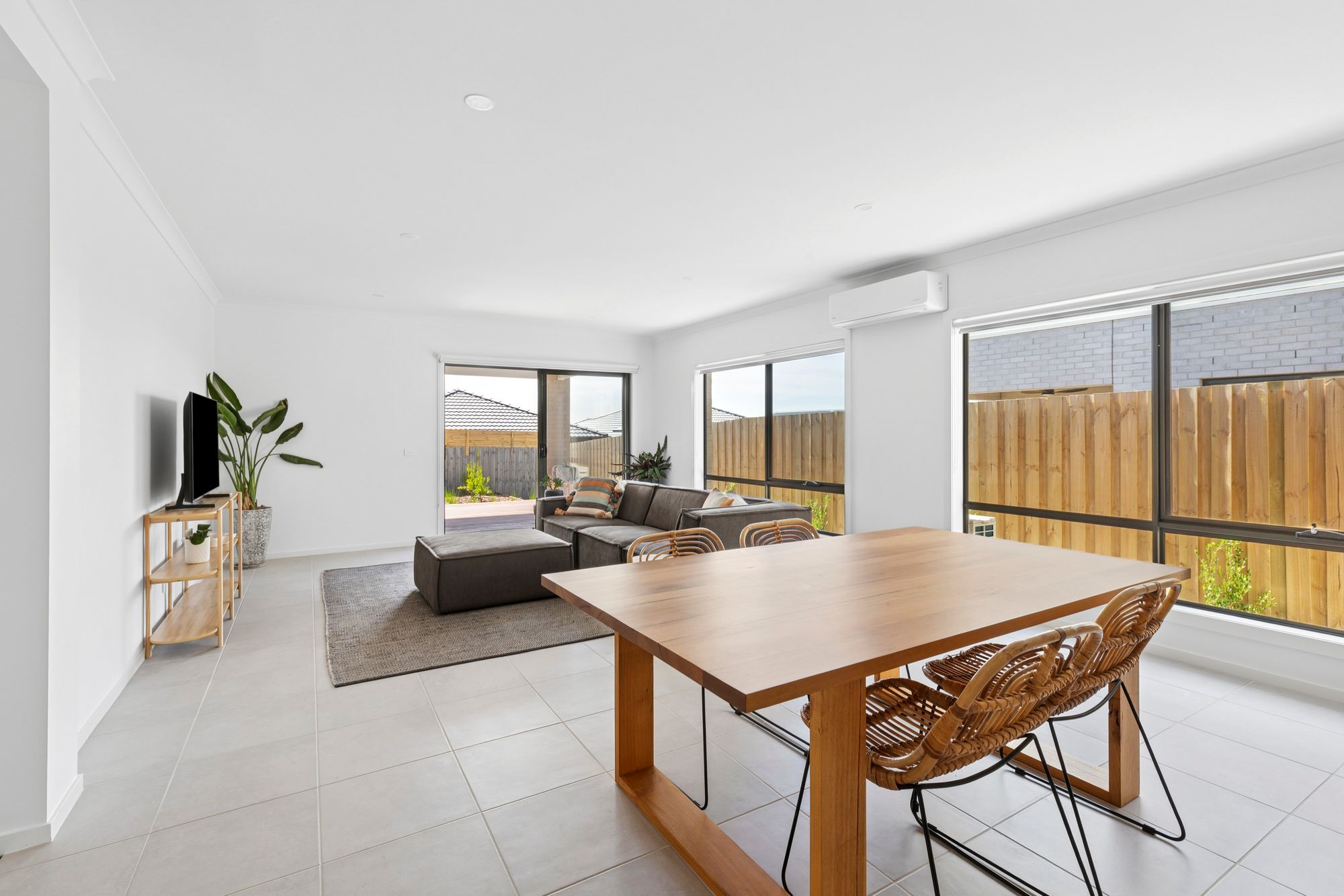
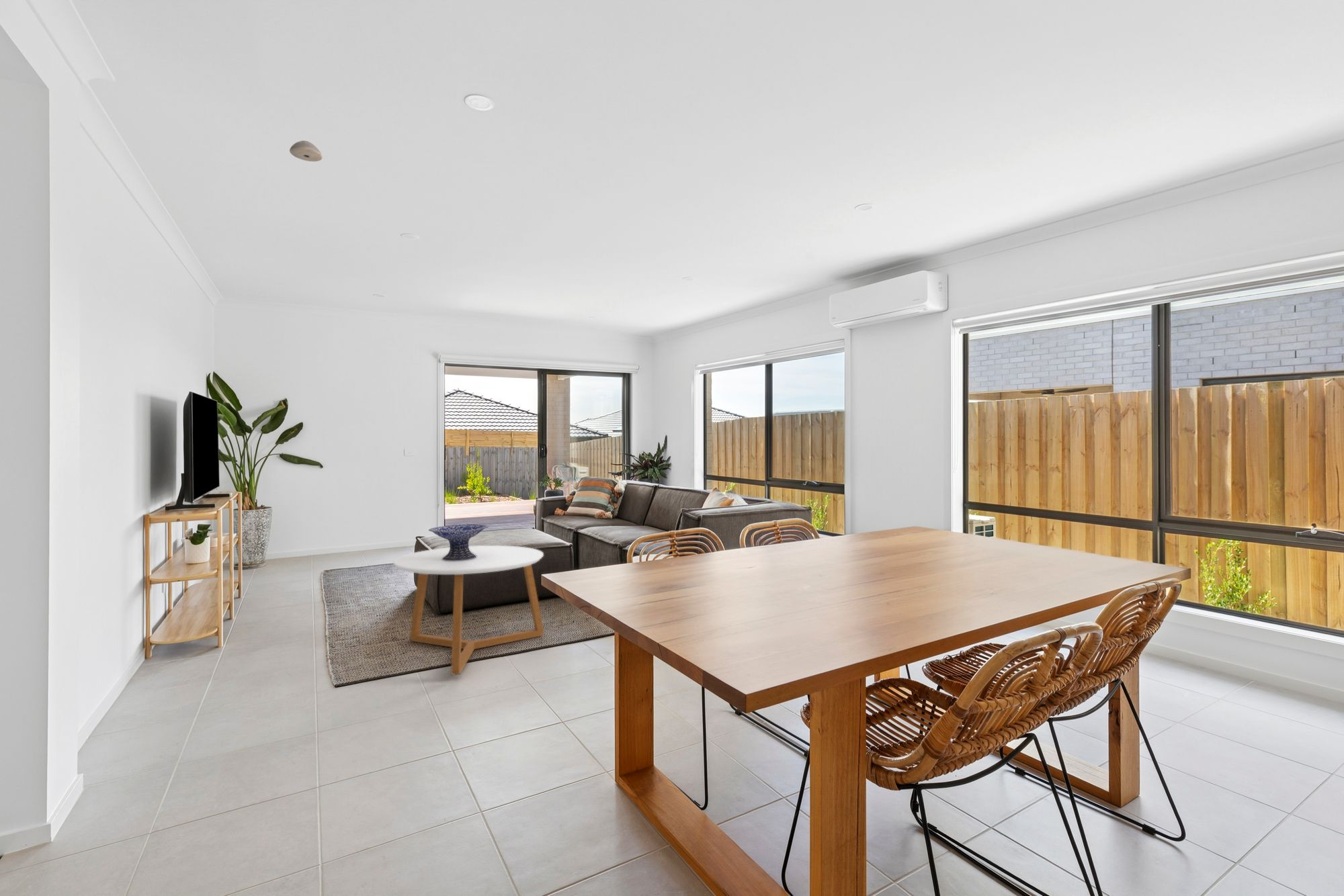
+ decorative bowl (458, 542)
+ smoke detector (306, 149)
+ coffee table (462, 604)
